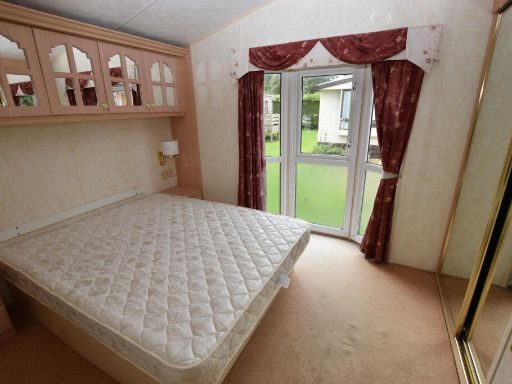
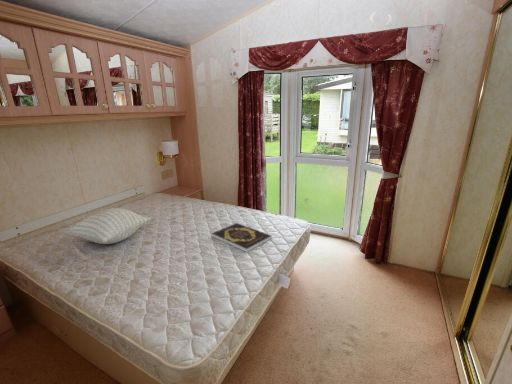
+ pillow (110, 225)
+ book (241, 235)
